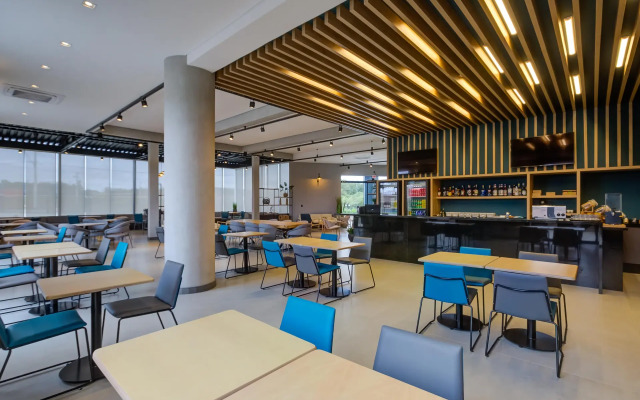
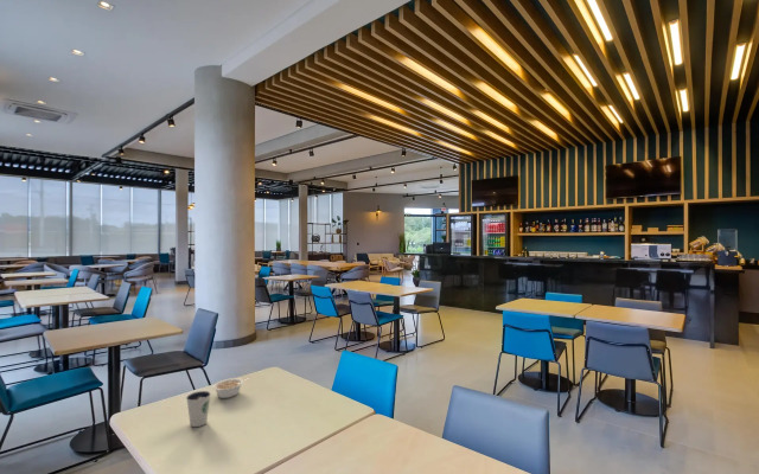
+ legume (229, 386)
+ dixie cup (198, 409)
